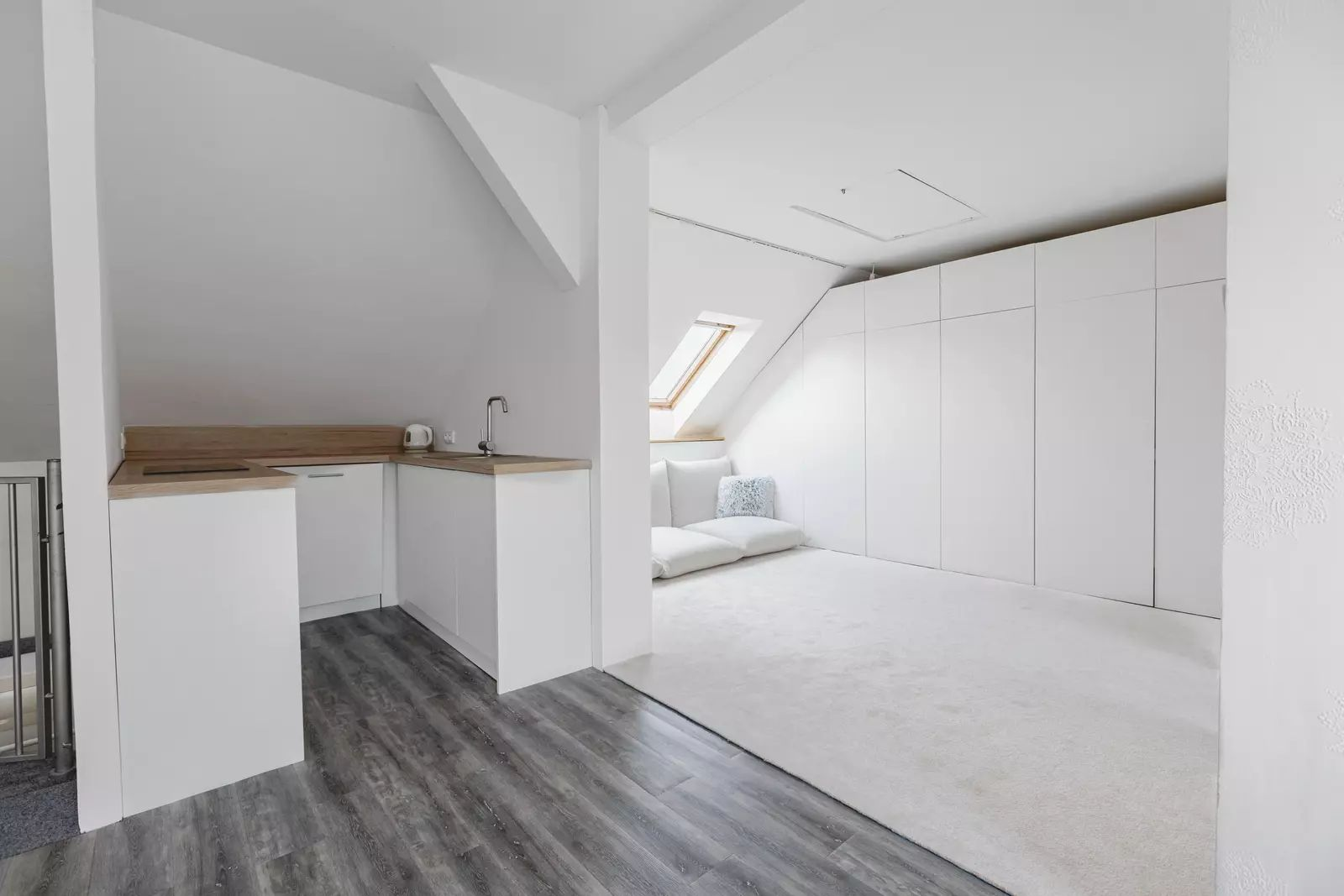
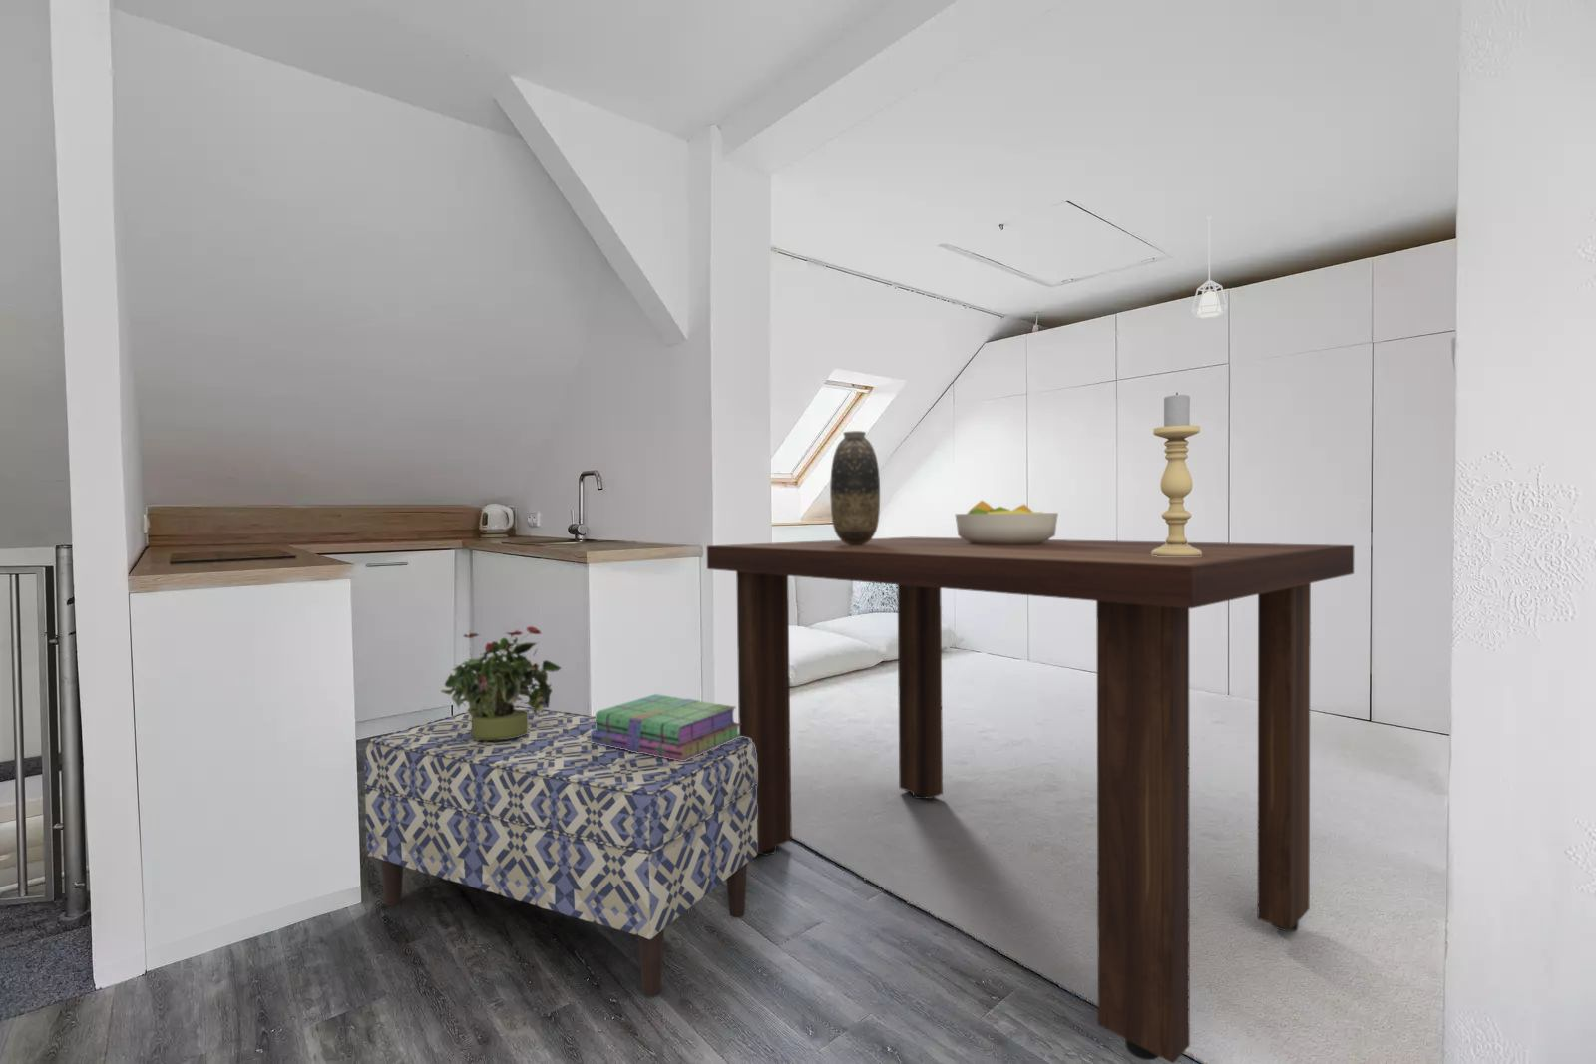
+ bench (559, 824)
+ vase (855, 488)
+ potted plant (495, 678)
+ fruit bowl (1005, 520)
+ candle holder (1176, 473)
+ dining table (940, 716)
+ pendant lamp (1209, 266)
+ stack of books (666, 724)
